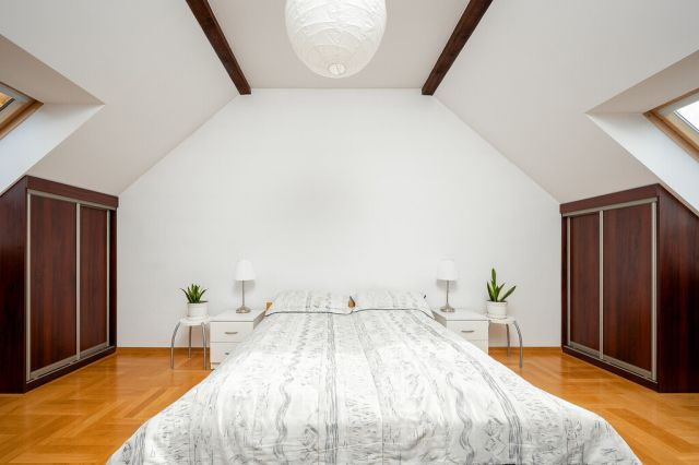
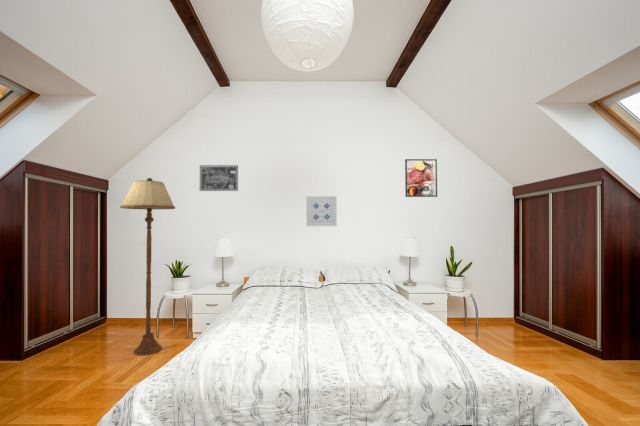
+ wall art (218, 178)
+ floor lamp (148, 263)
+ wall art (321, 211)
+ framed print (421, 178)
